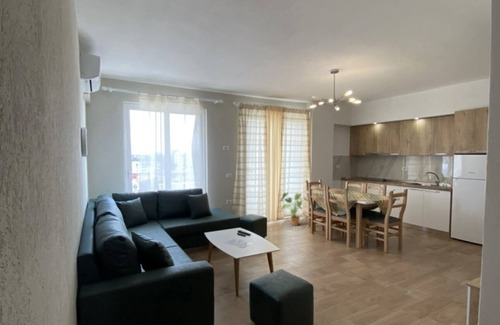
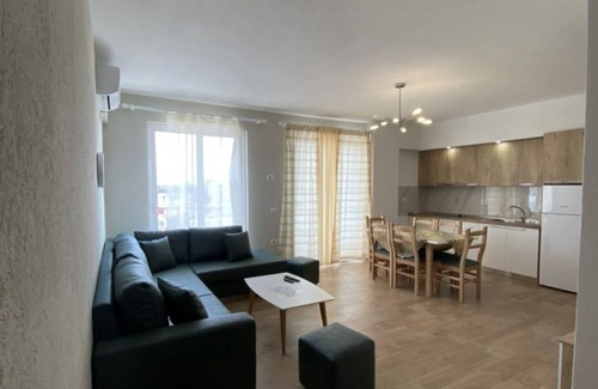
- house plant (294, 207)
